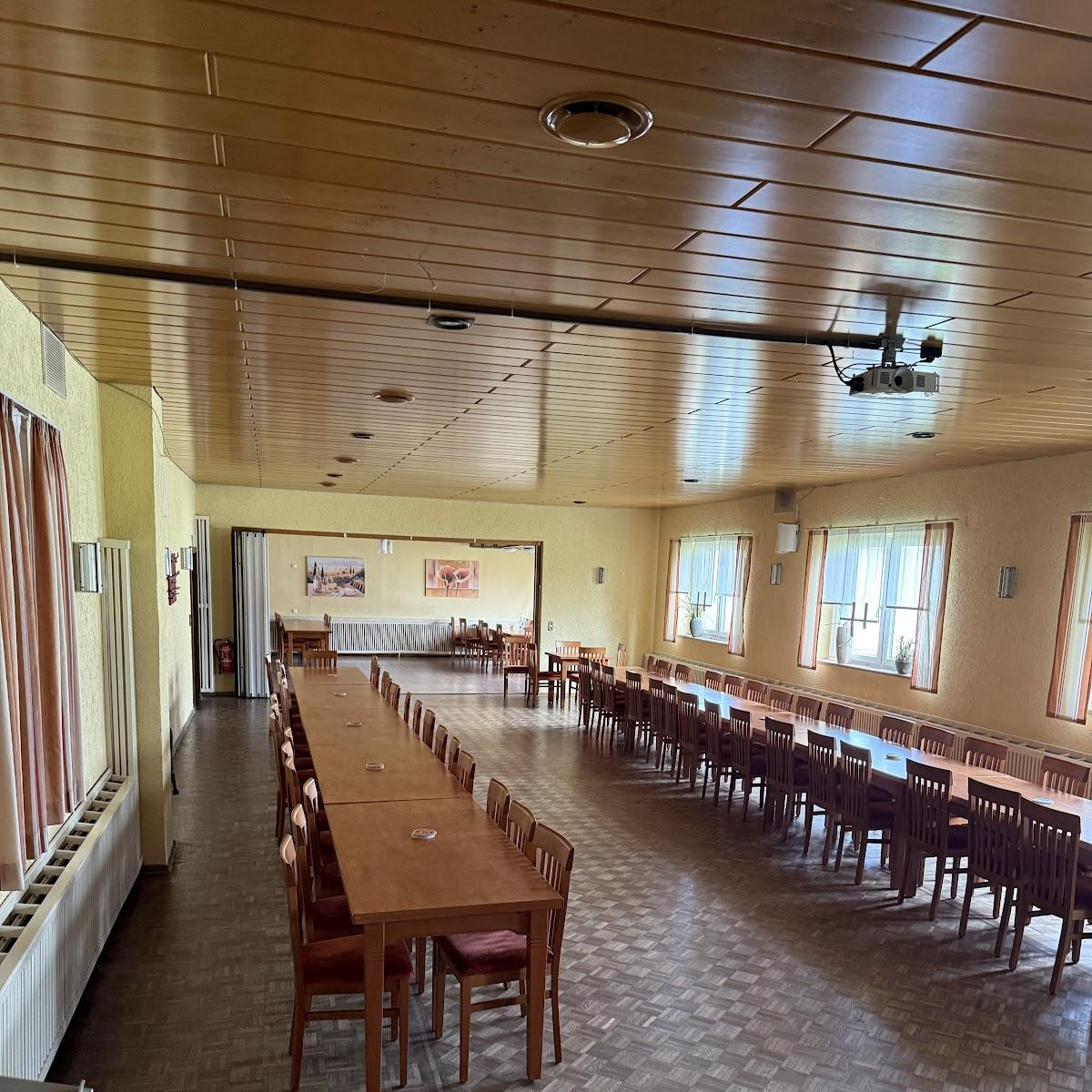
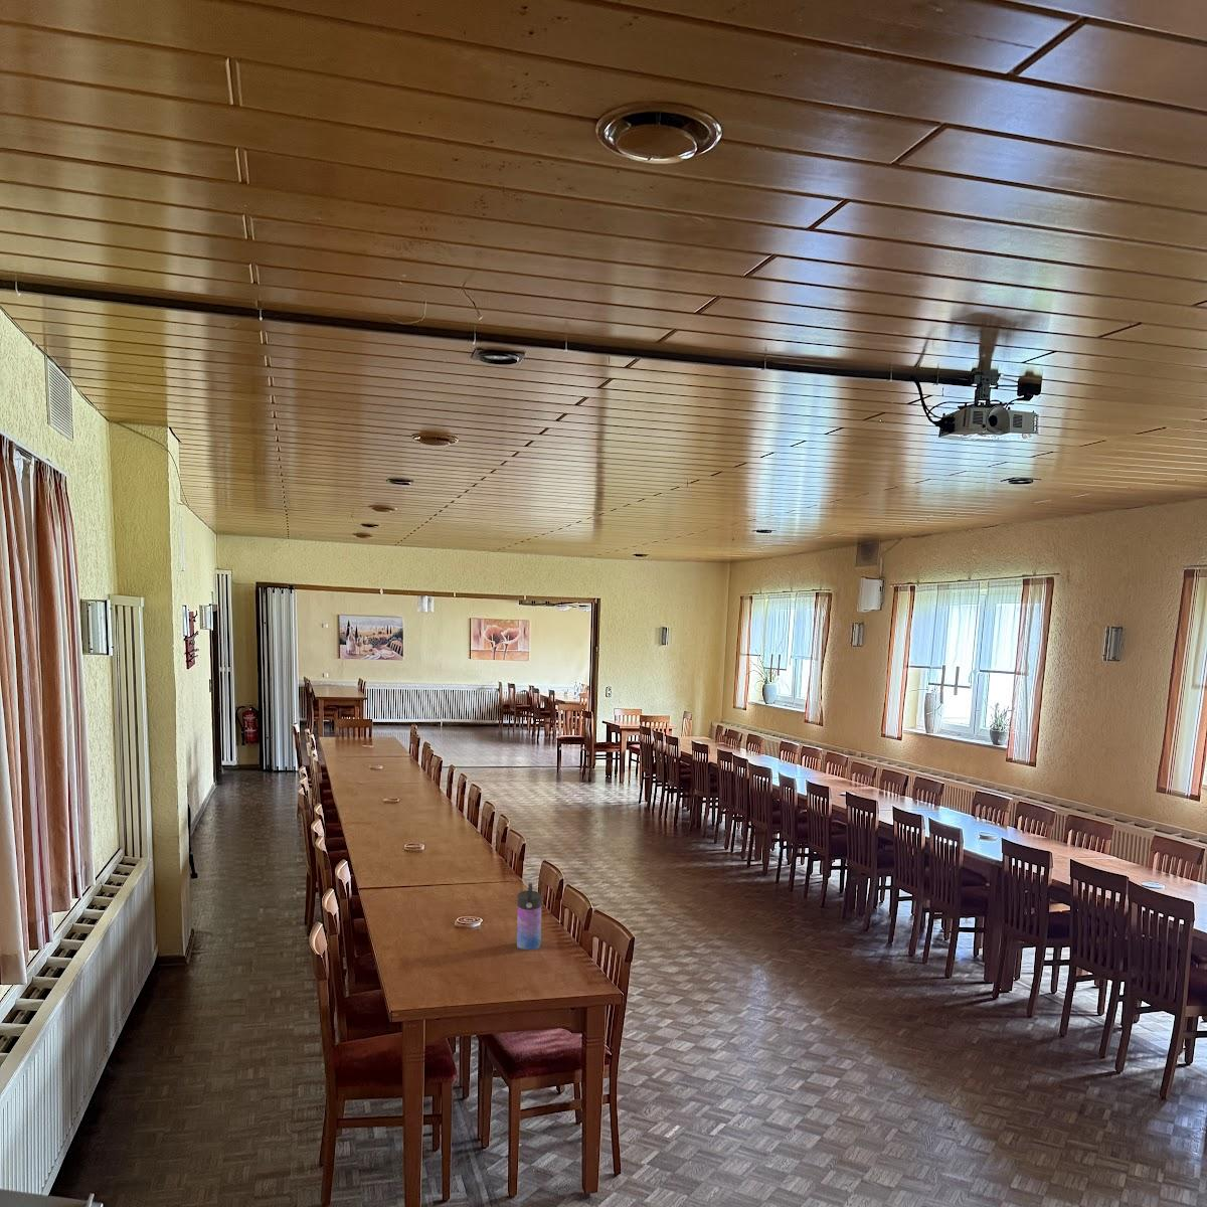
+ water bottle (529, 914)
